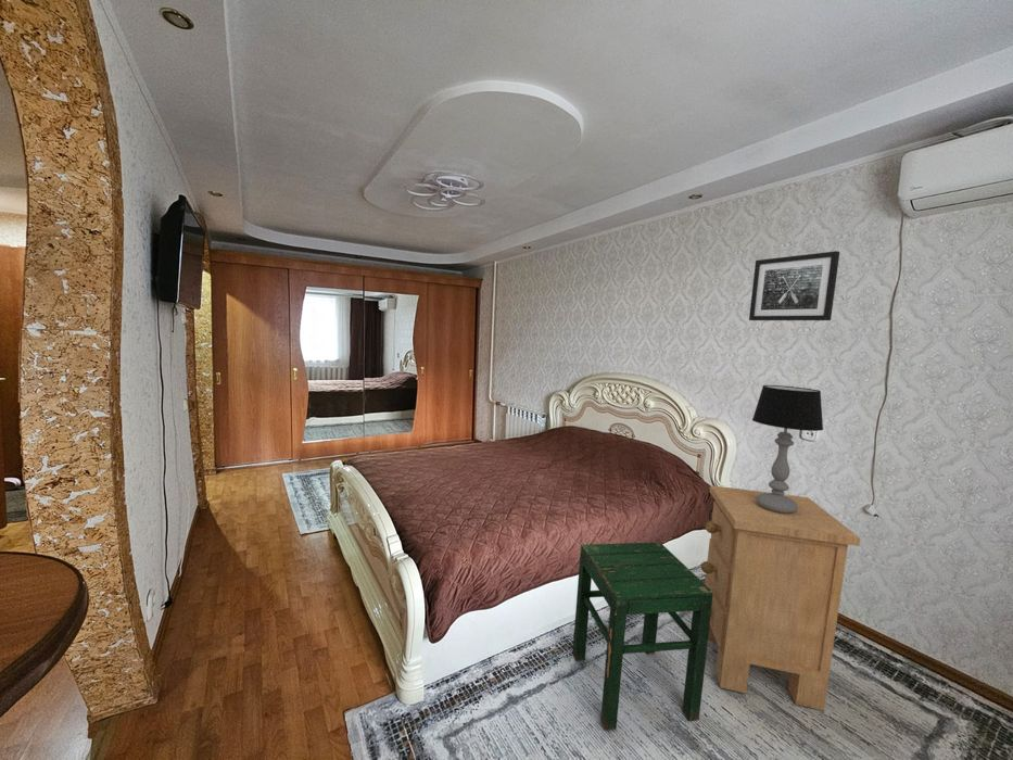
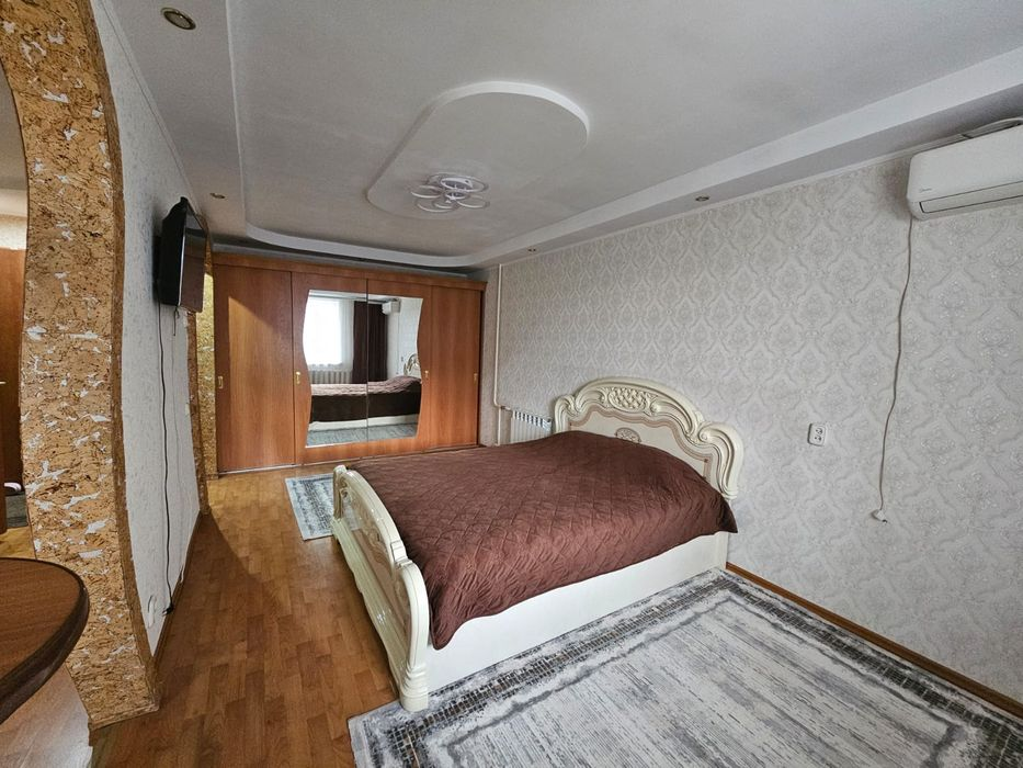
- wall art (790, 288)
- table lamp (783, 447)
- stool (643, 628)
- nightstand (758, 586)
